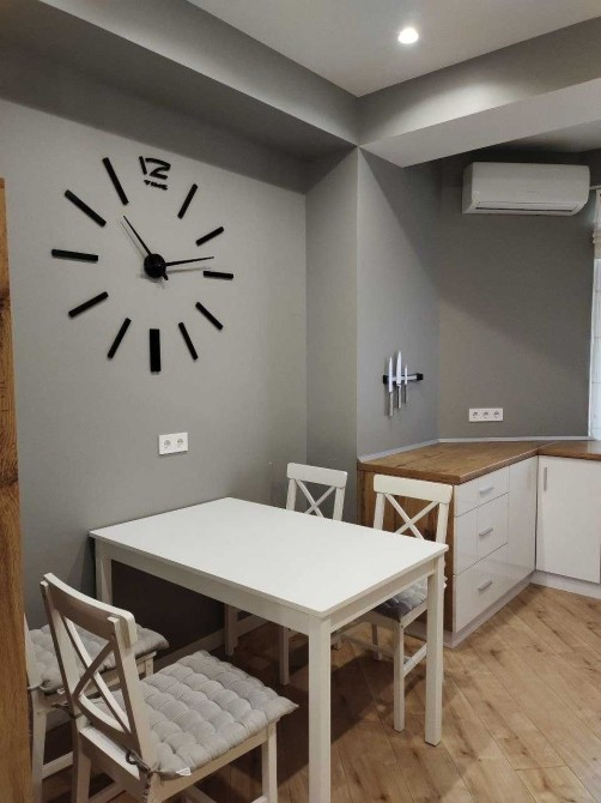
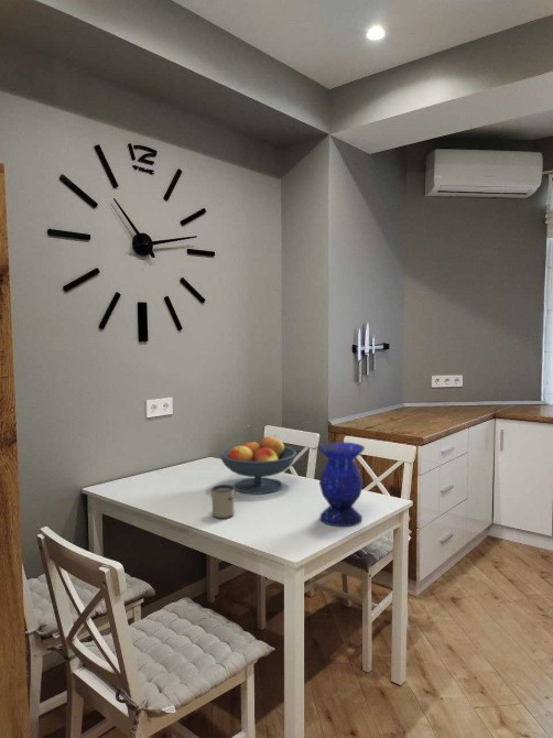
+ fruit bowl (258, 463)
+ mug (223, 500)
+ vase (340, 482)
